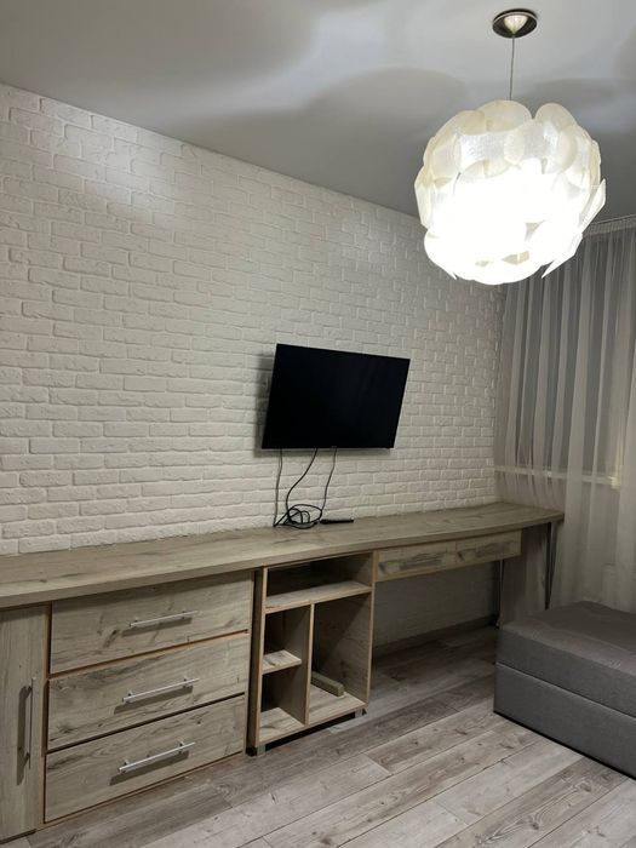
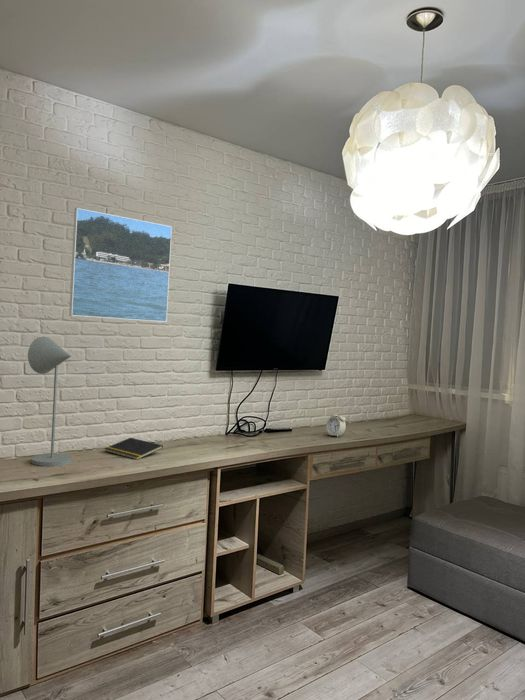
+ alarm clock (336, 423)
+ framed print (123, 268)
+ notepad (133, 448)
+ desk lamp (54, 399)
